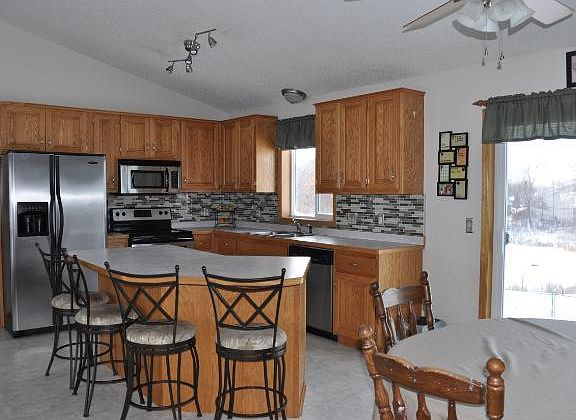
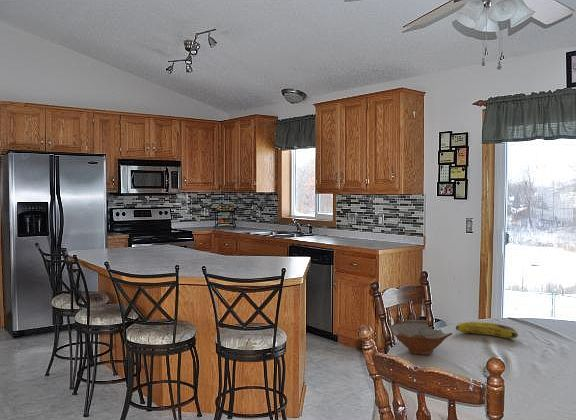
+ fruit (486, 331)
+ bowl (417, 339)
